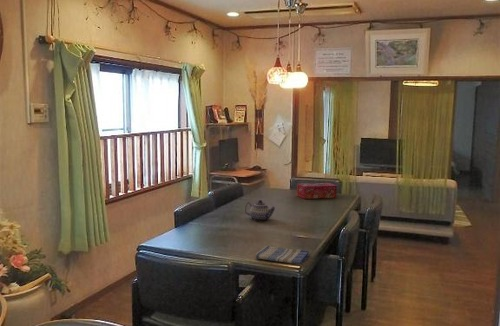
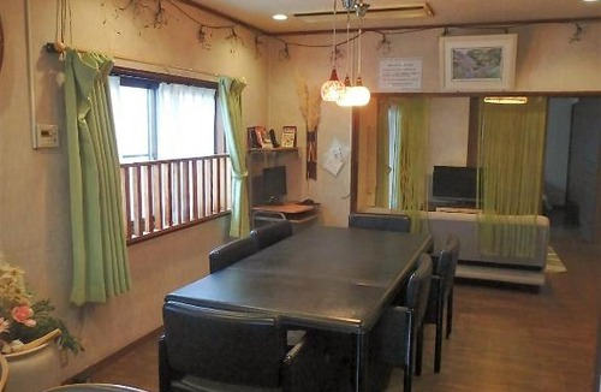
- dish towel (282, 254)
- teapot (259, 209)
- tissue box (316, 190)
